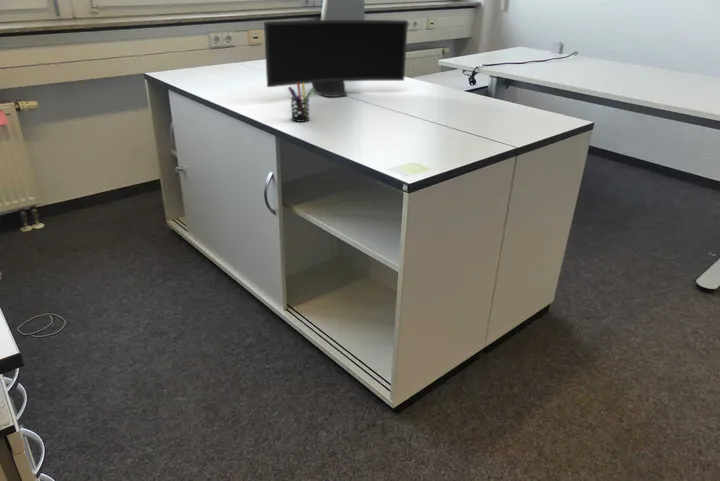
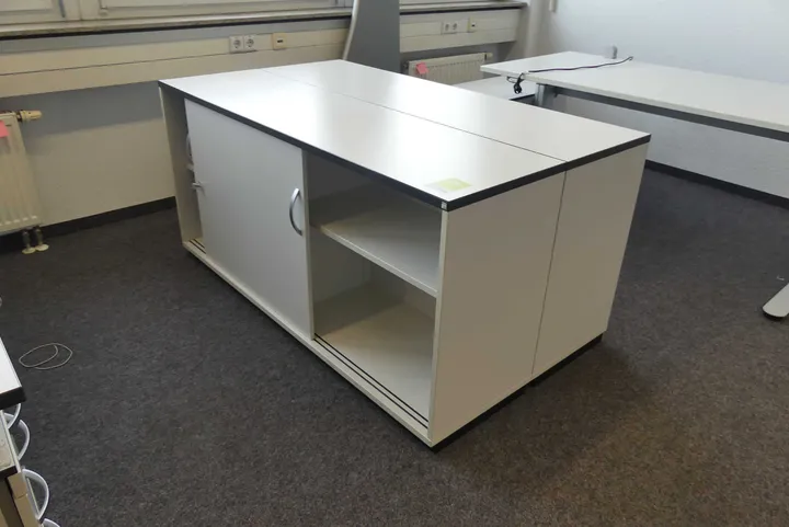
- monitor (332, 57)
- pen holder (302, 100)
